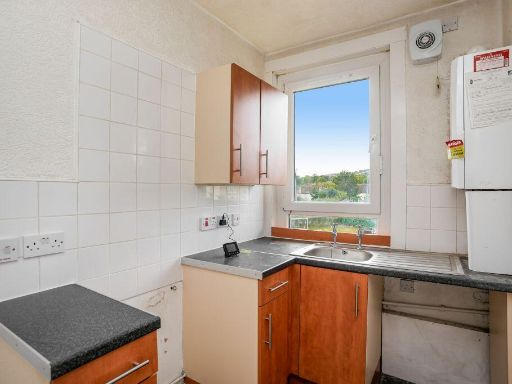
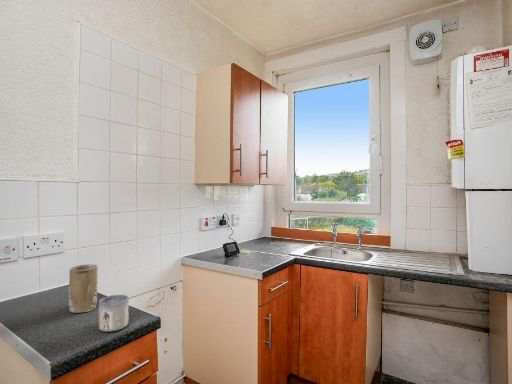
+ mug (81, 286)
+ mug (111, 311)
